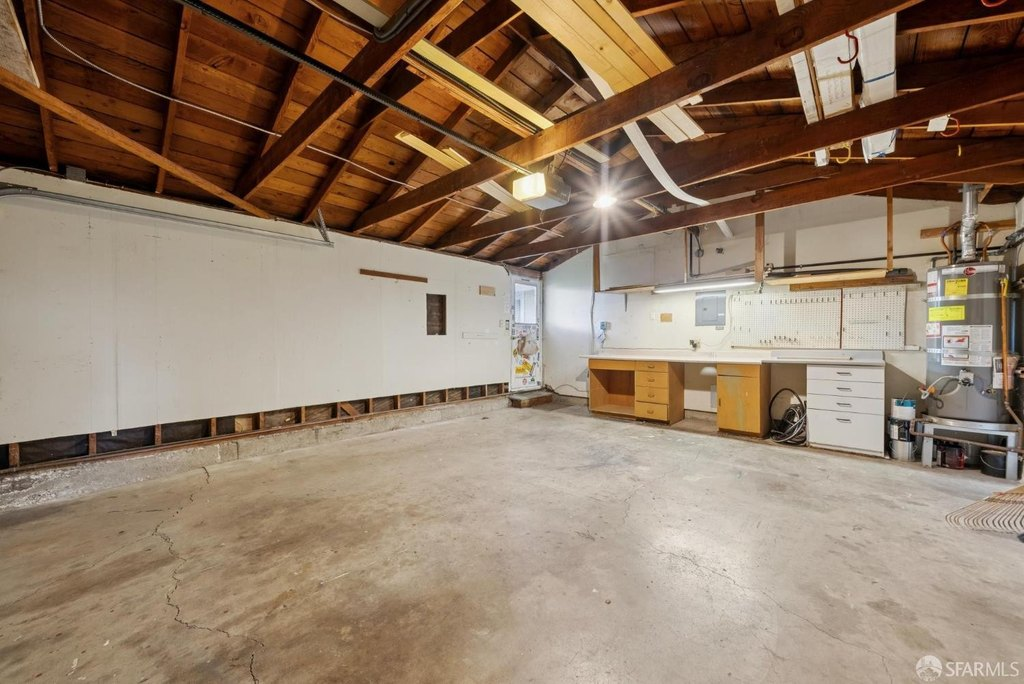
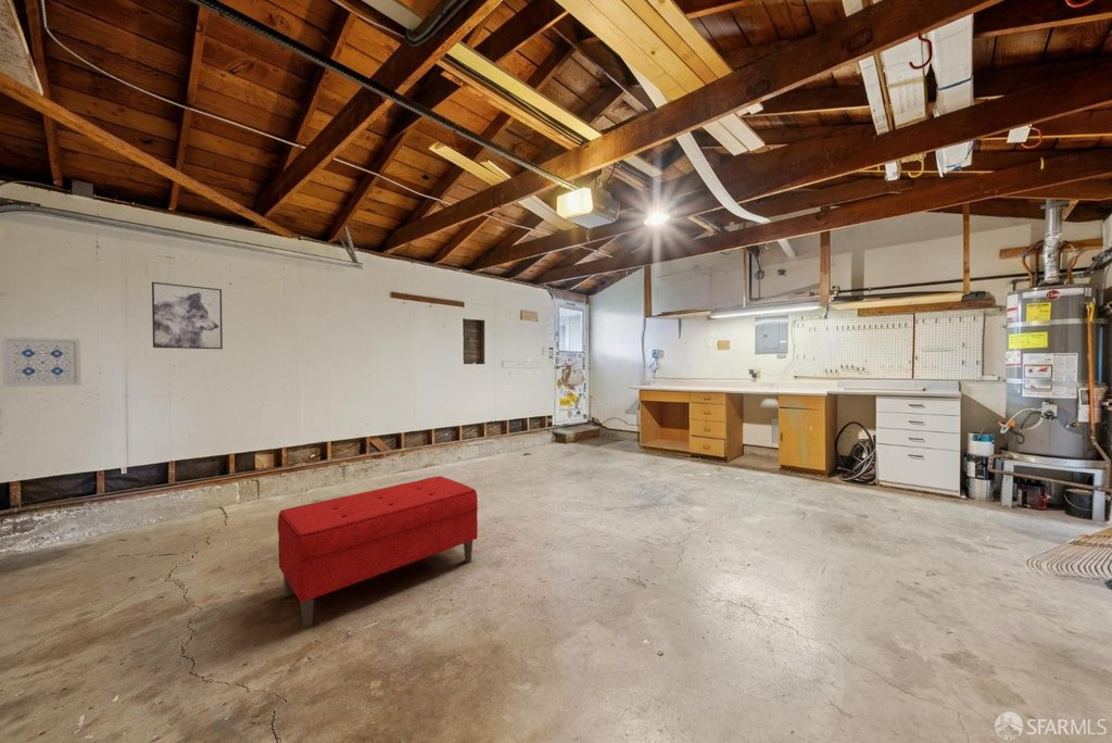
+ wall art (188, 317)
+ bench (386, 538)
+ wall art (42, 362)
